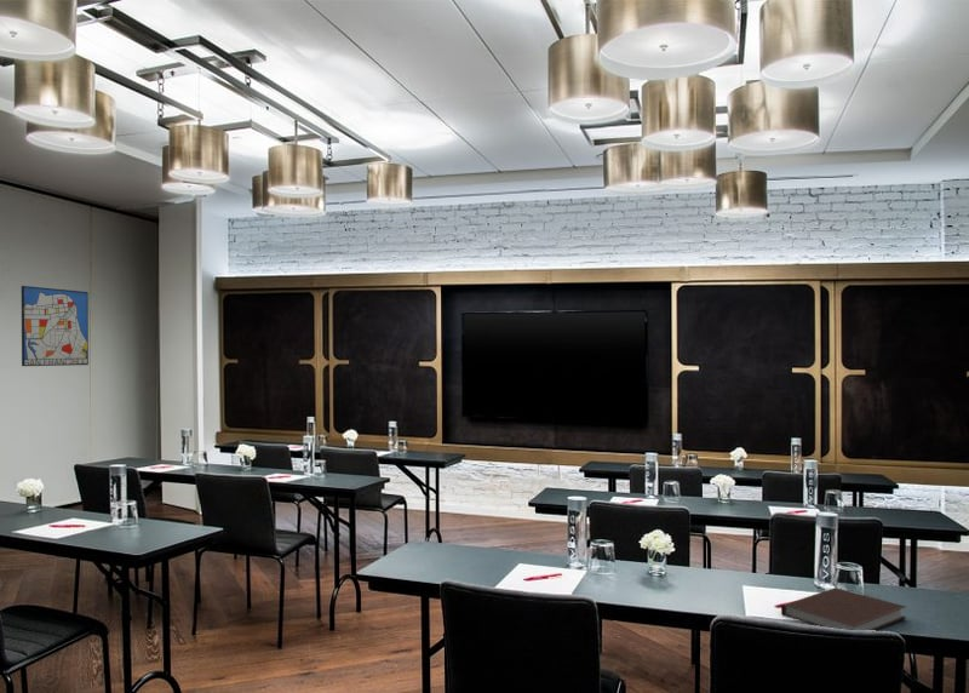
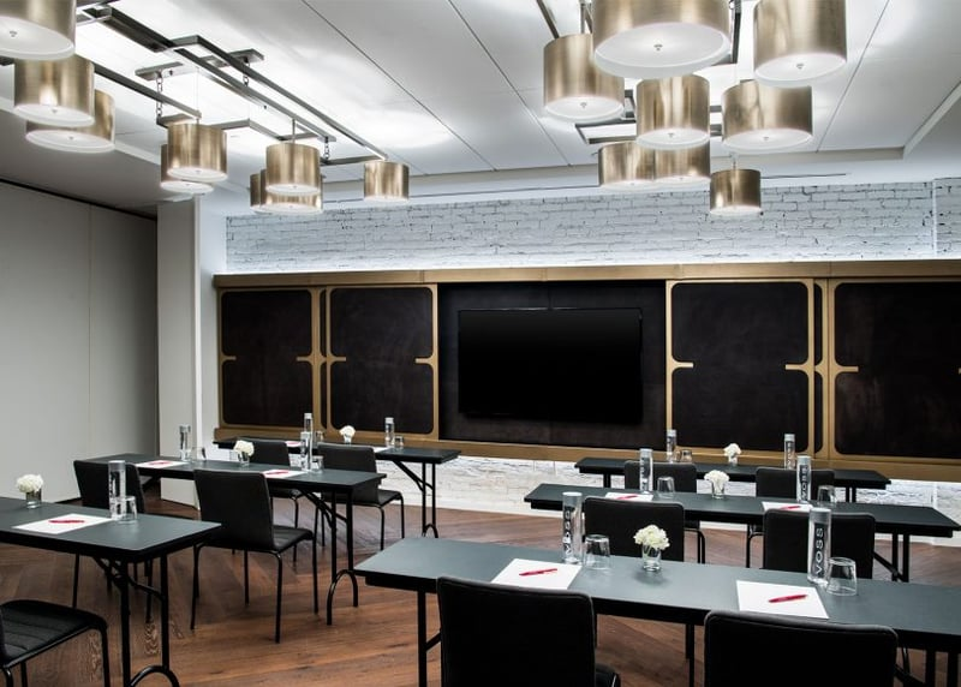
- notebook (843, 611)
- wall art (56, 327)
